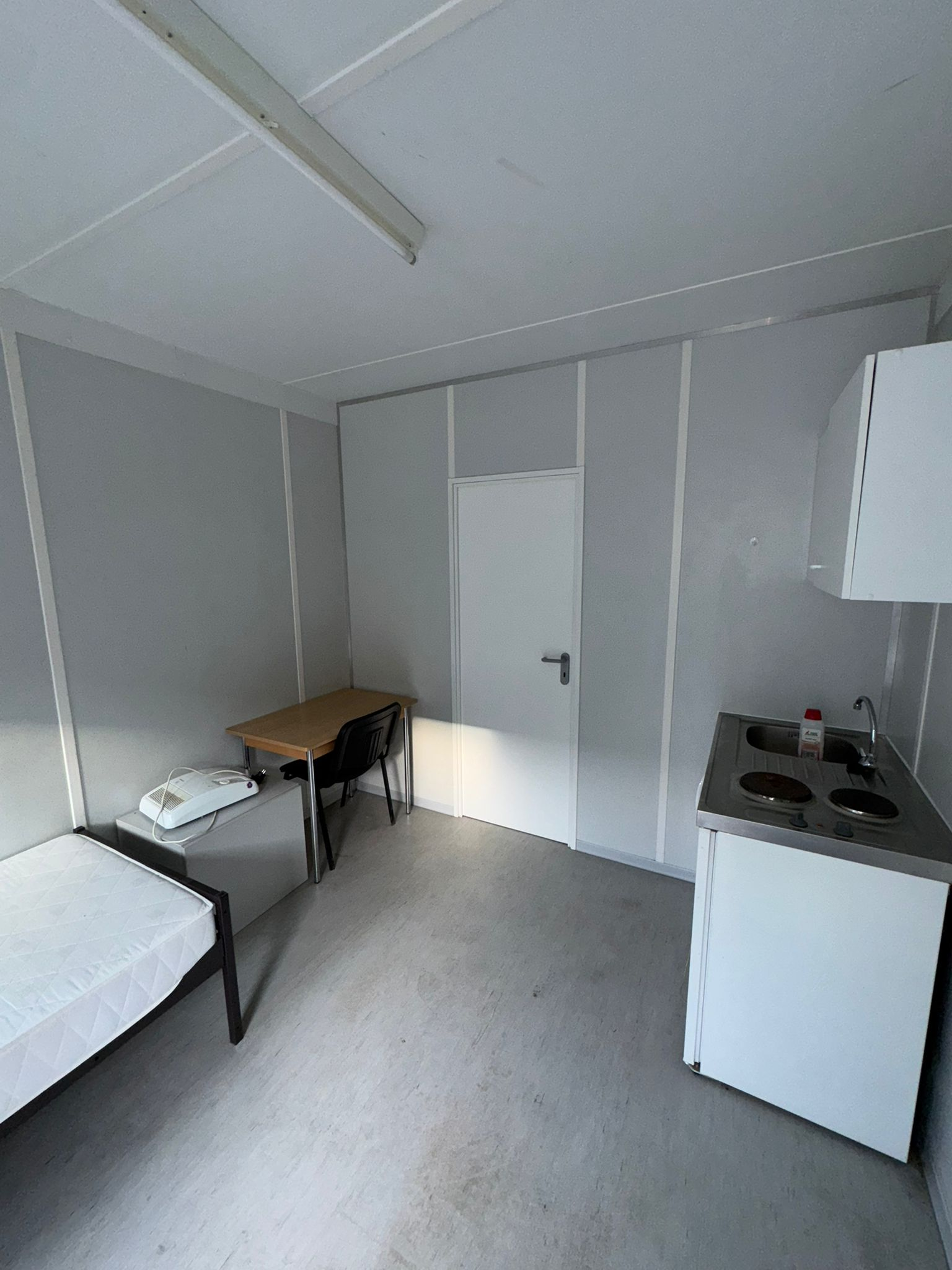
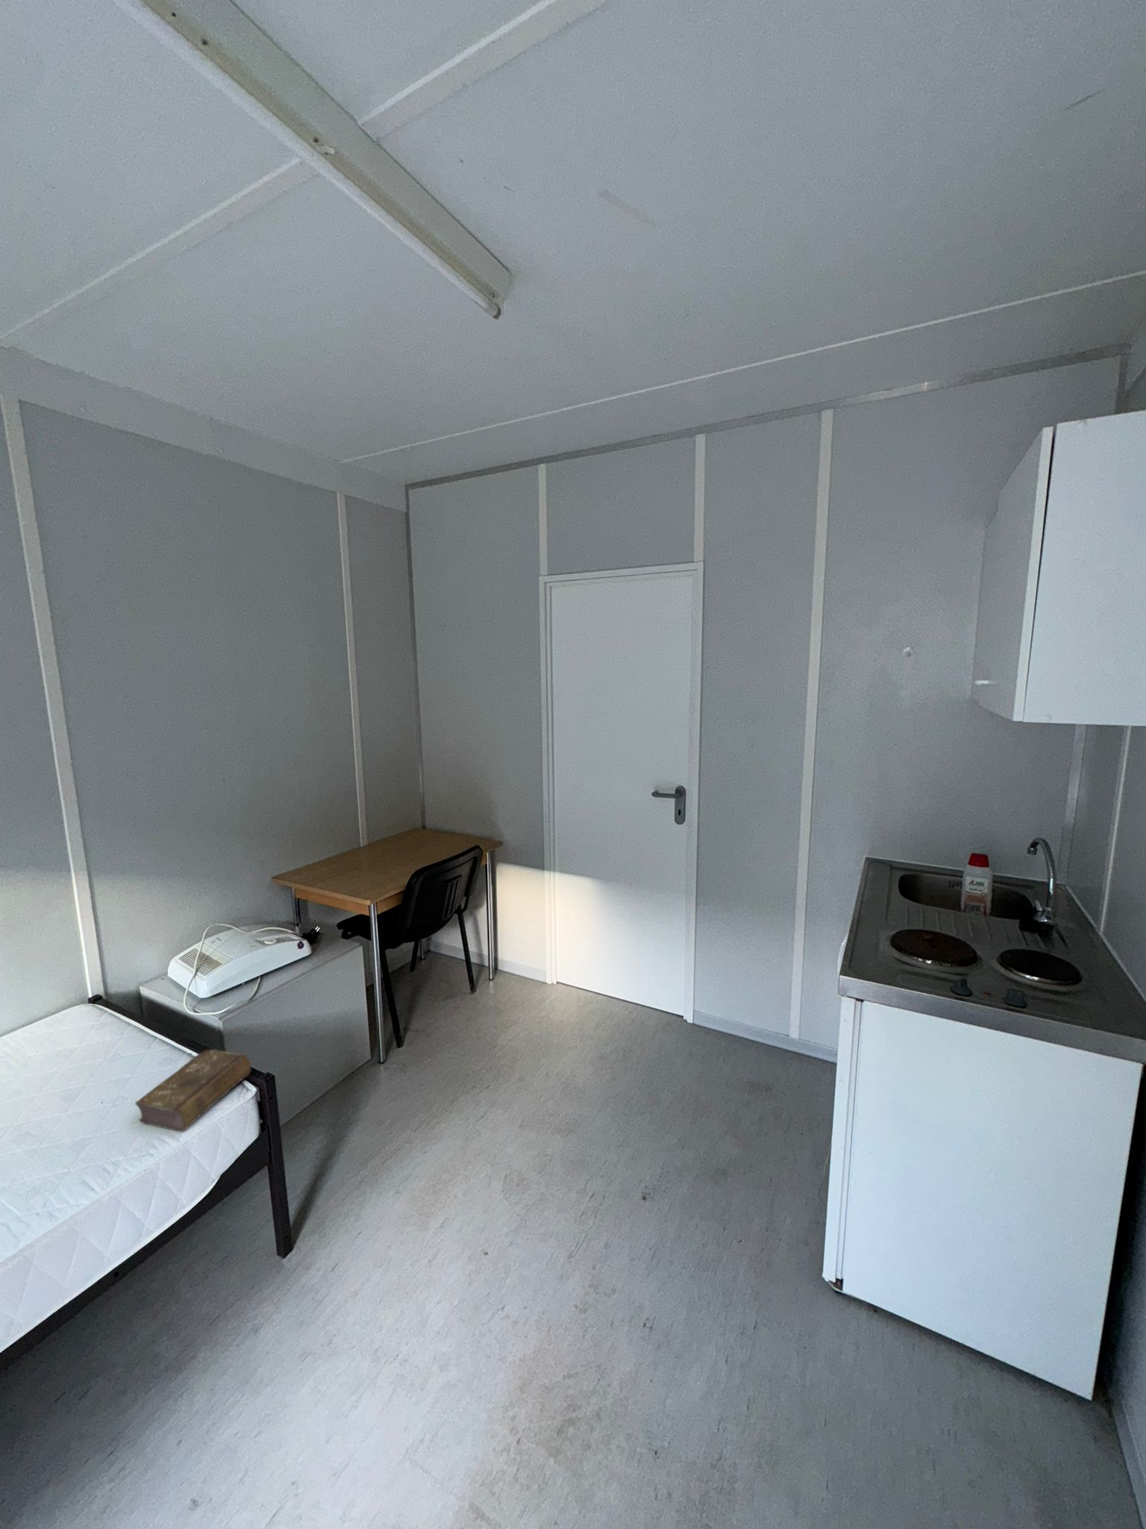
+ book (196, 1087)
